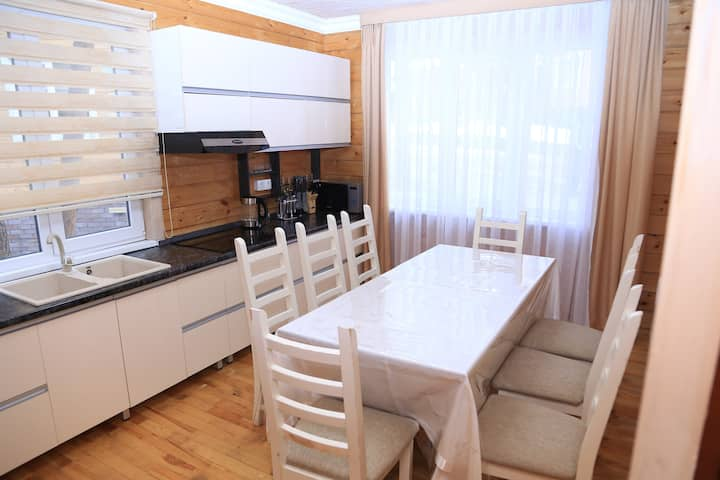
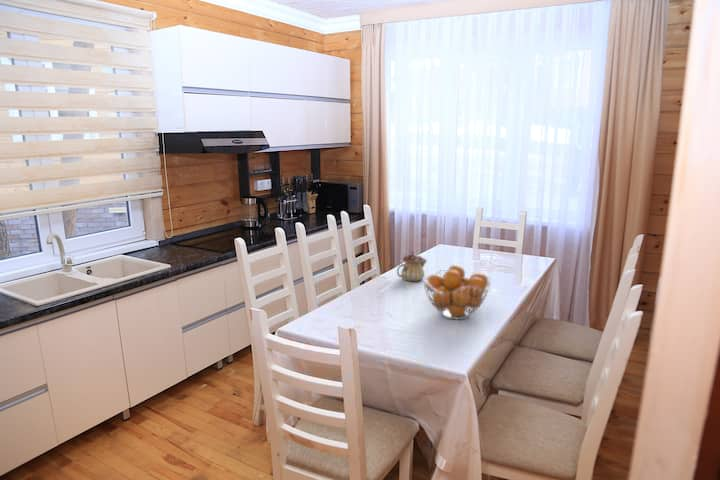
+ teapot (411, 265)
+ fruit basket (456, 291)
